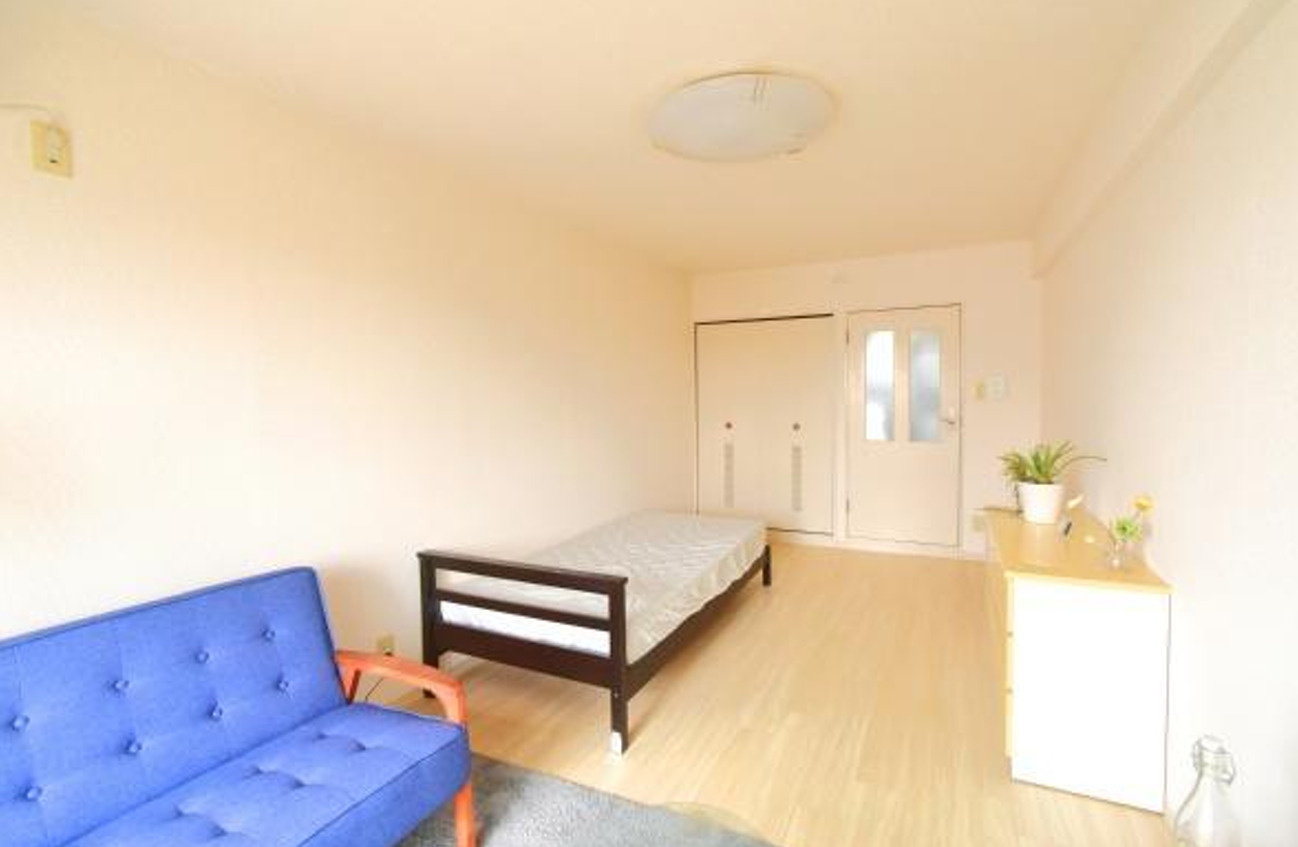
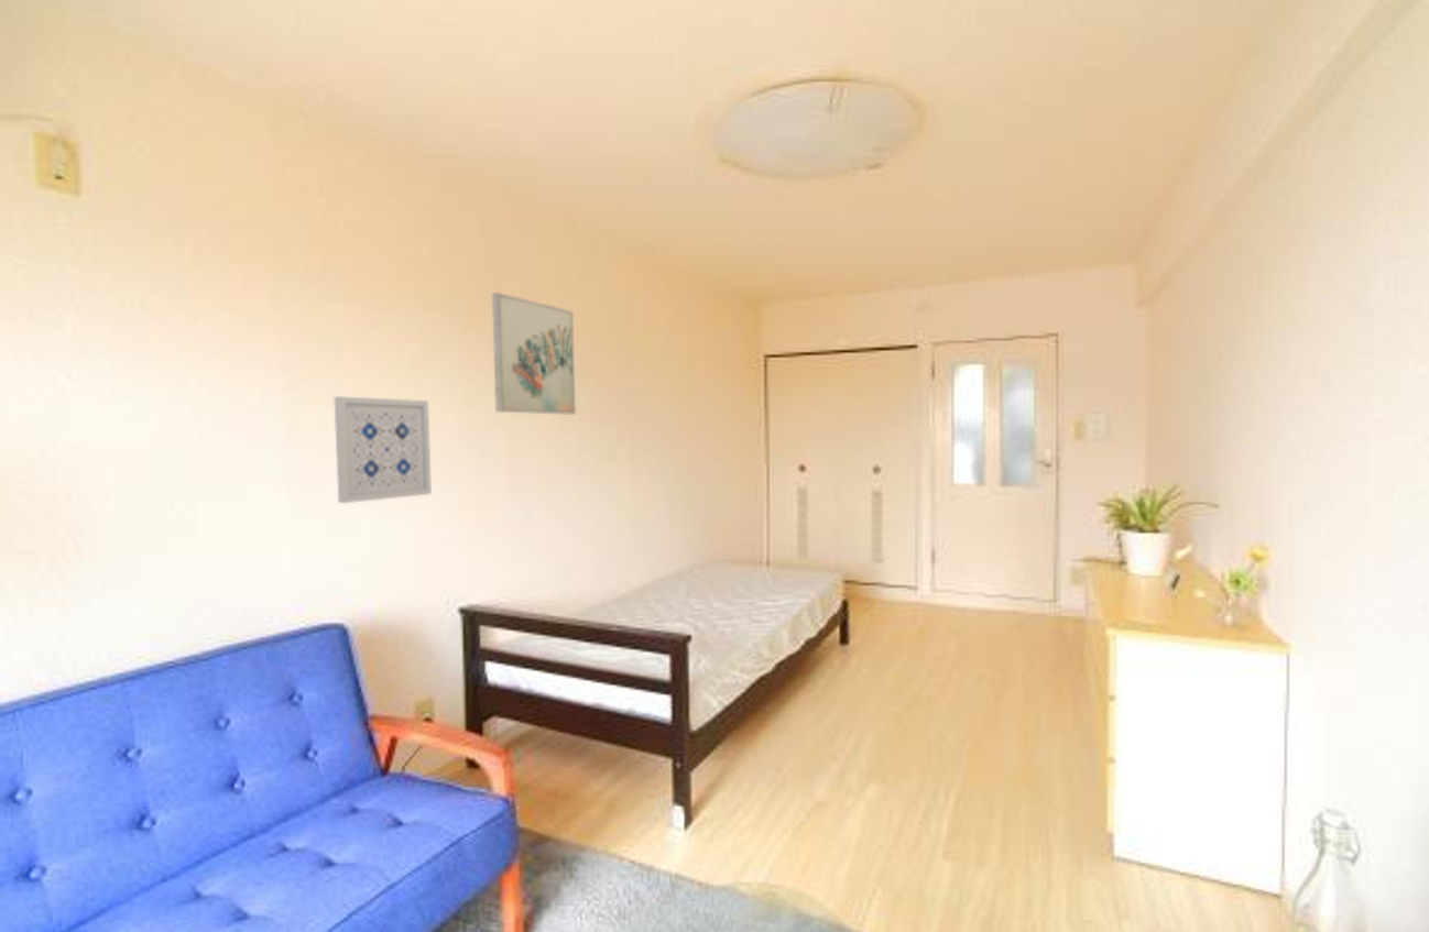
+ wall art (385, 448)
+ wall art (536, 358)
